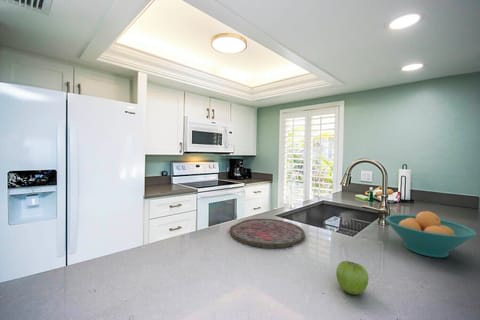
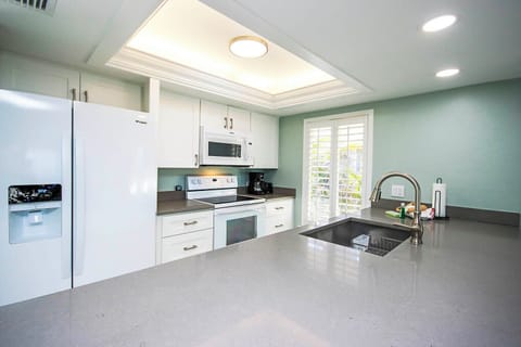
- fruit (351, 276)
- fruit bowl (426, 231)
- cutting board (266, 230)
